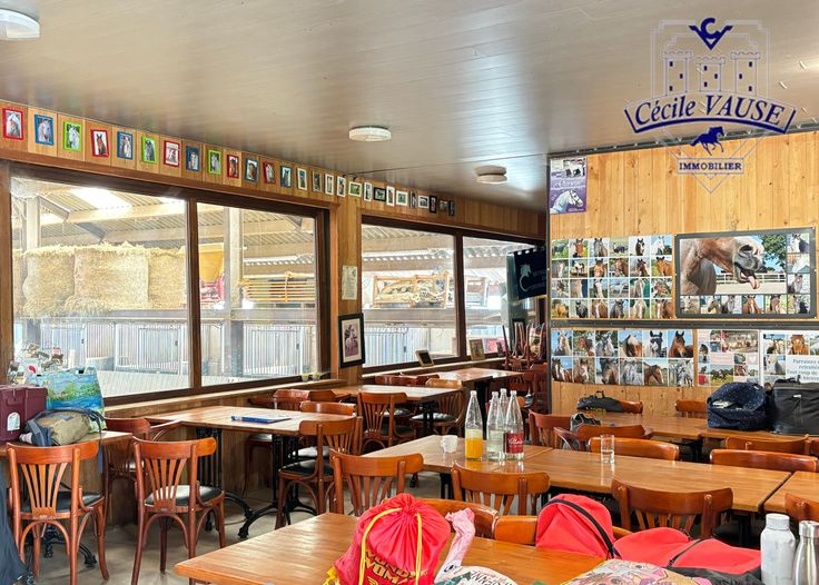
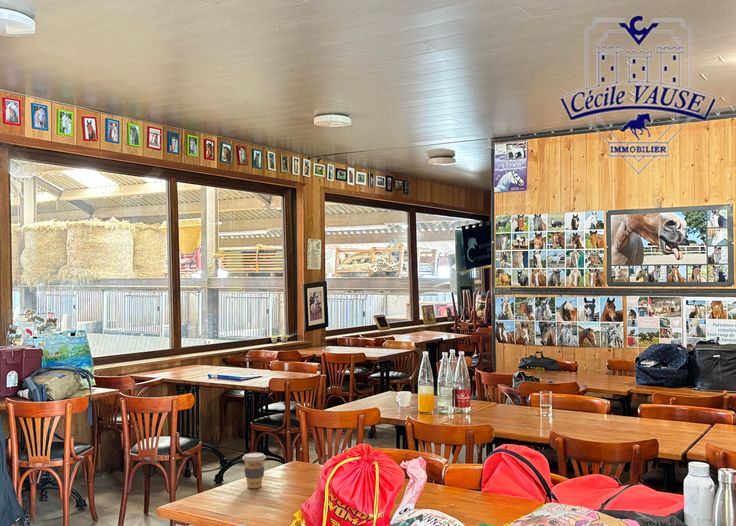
+ coffee cup (254, 470)
